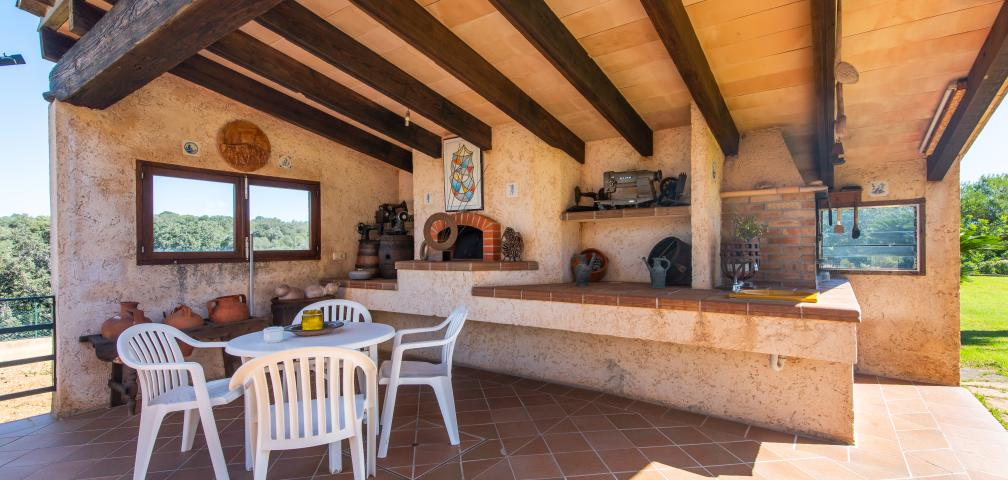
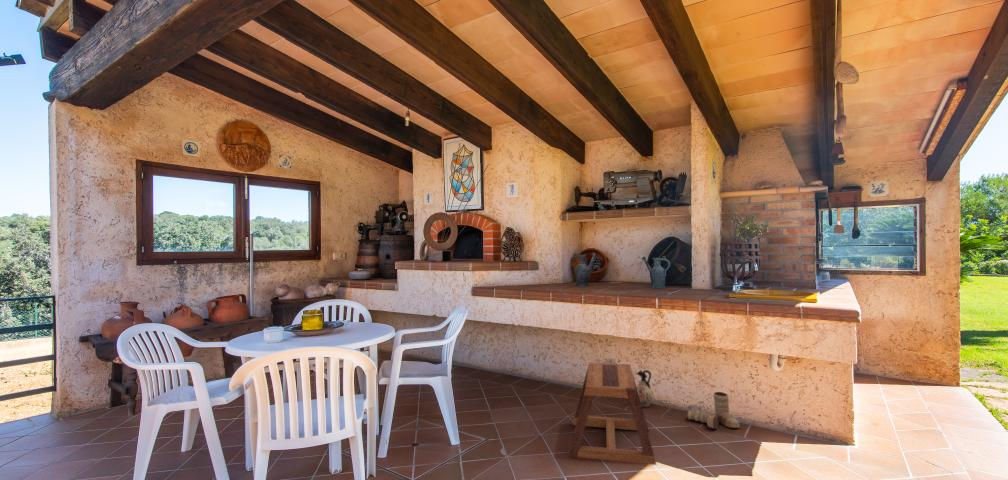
+ boots (715, 410)
+ ceramic jug (644, 387)
+ stool (609, 417)
